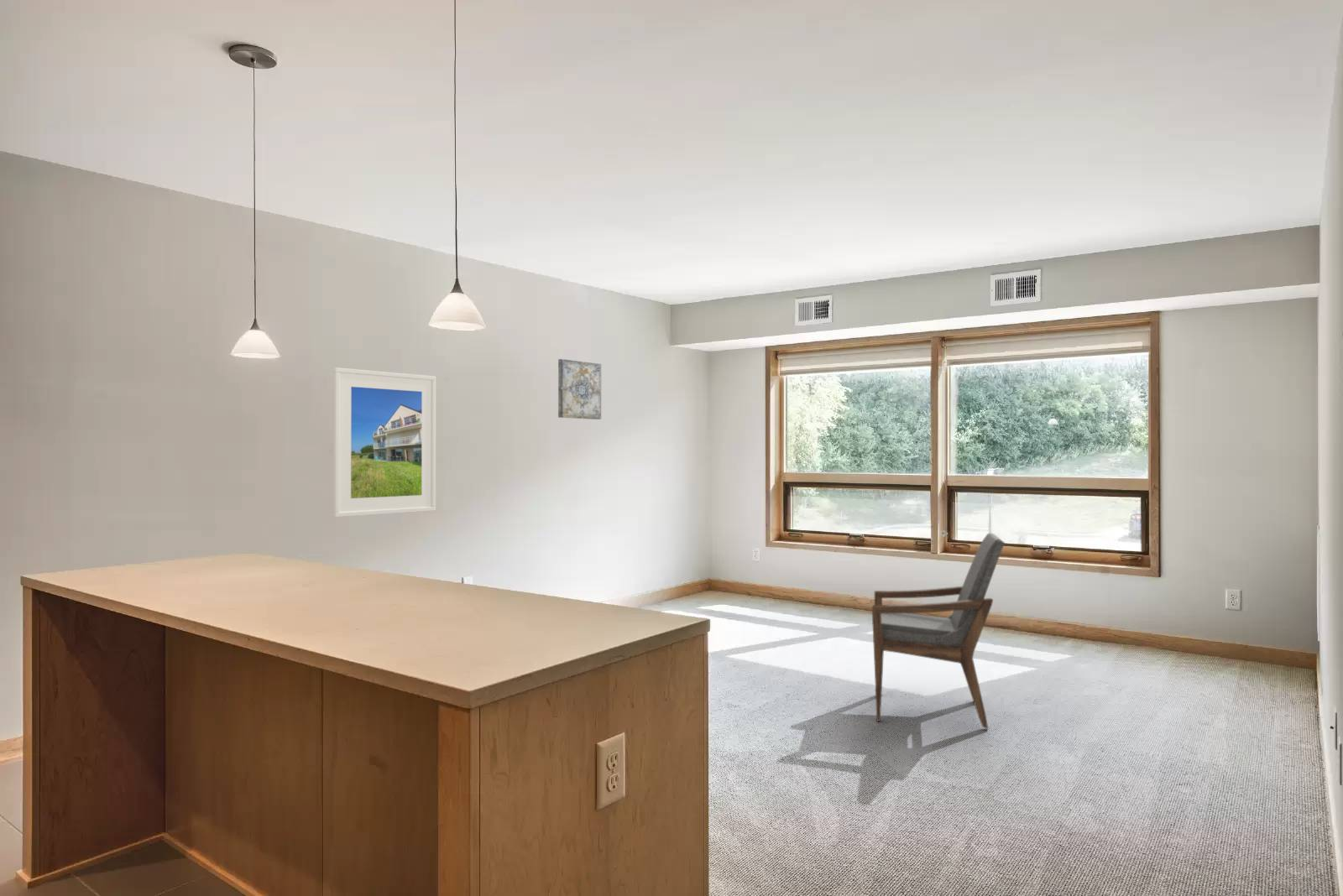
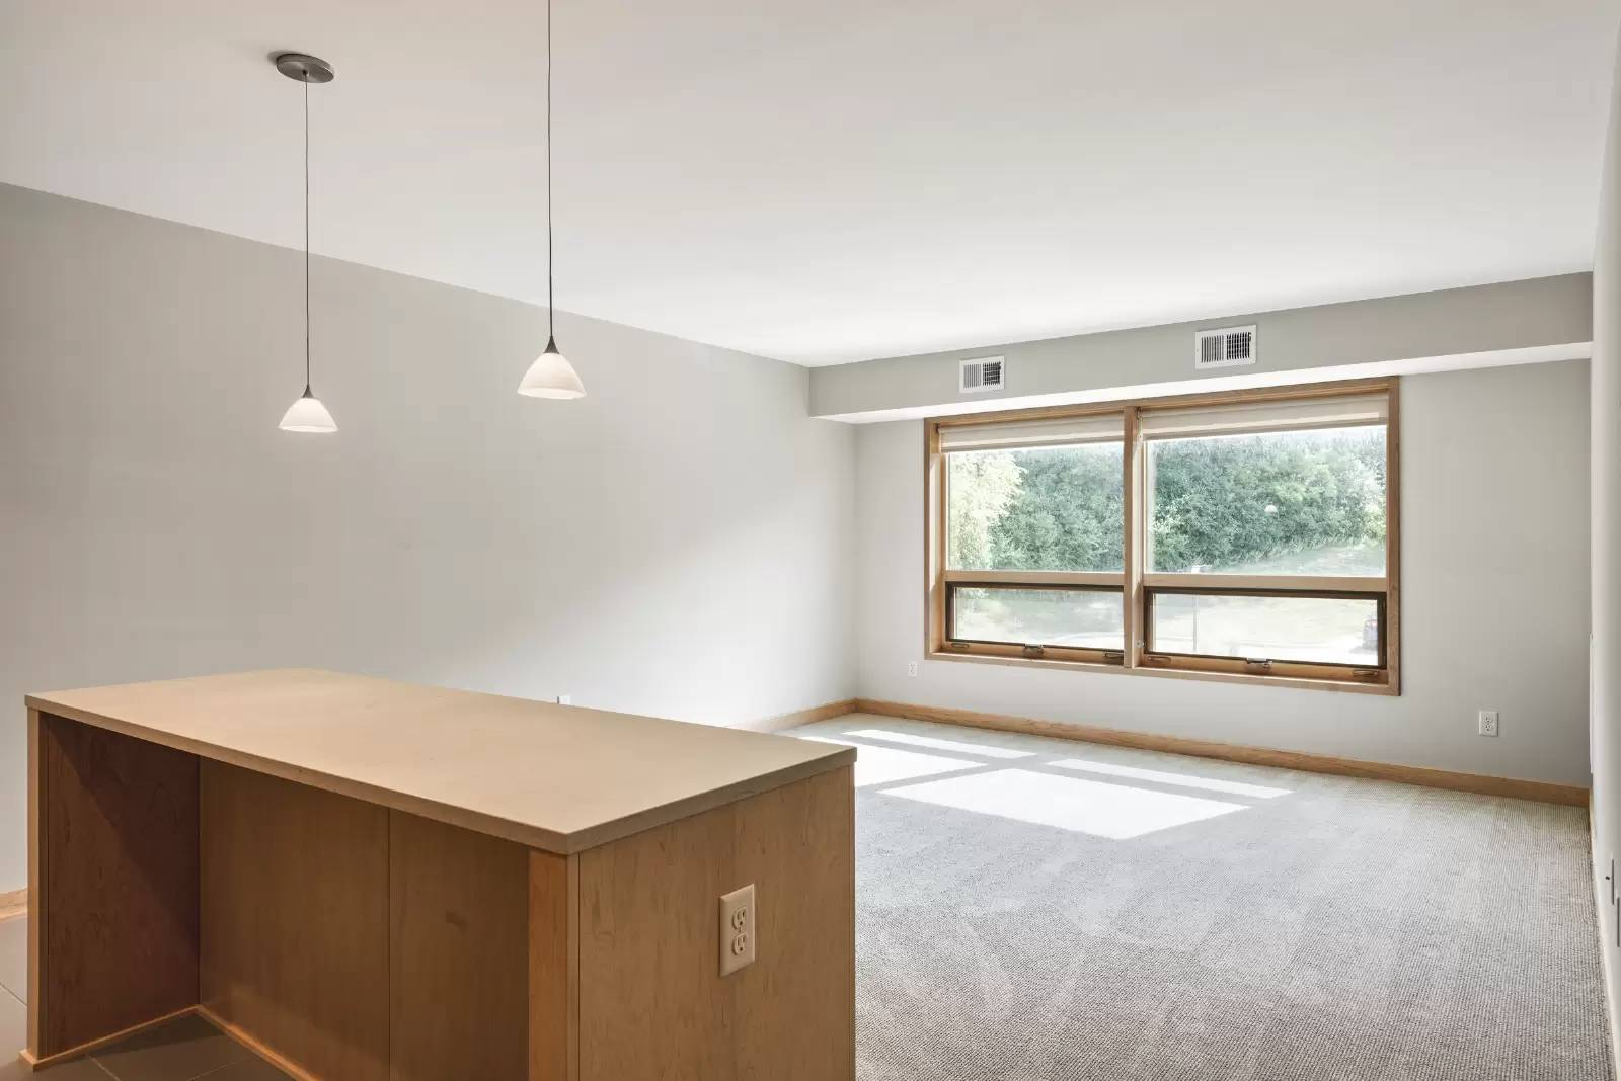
- wall art (580, 389)
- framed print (387, 442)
- armchair (935, 623)
